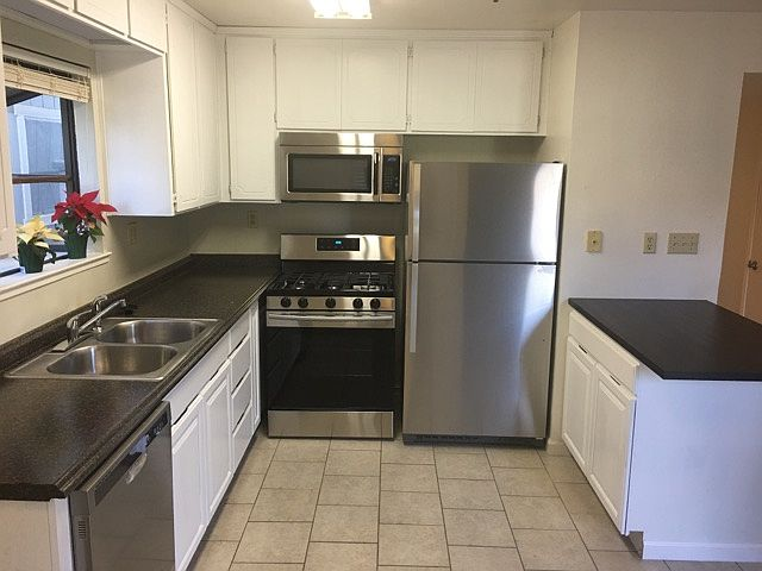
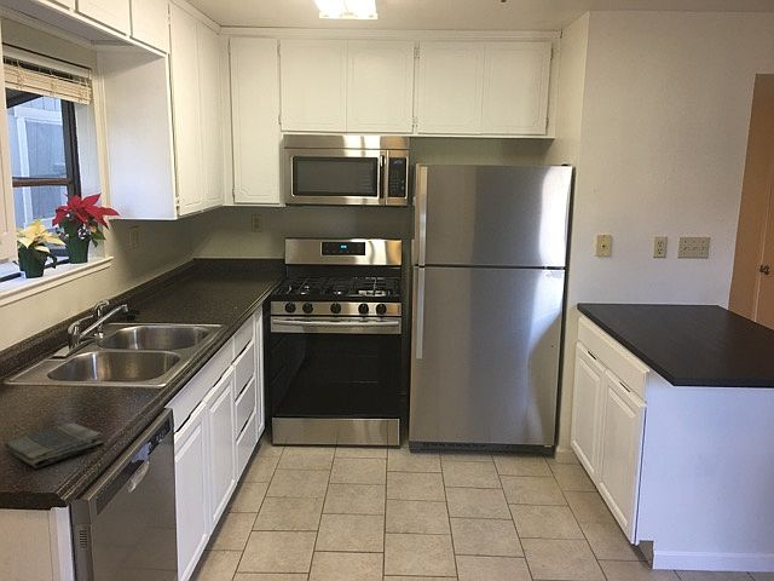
+ dish towel (56, 442)
